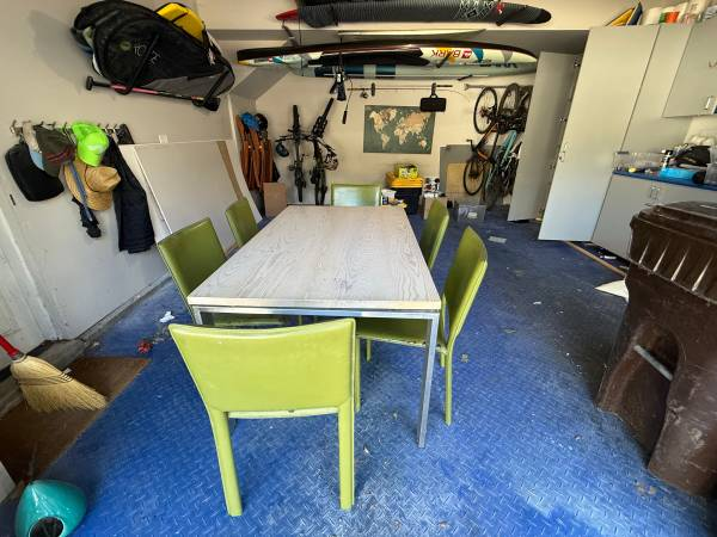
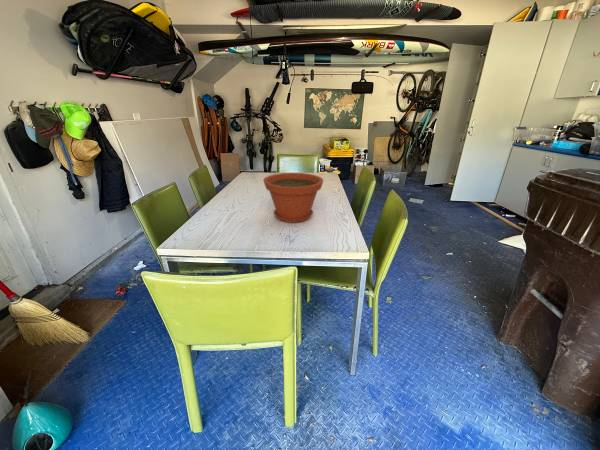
+ plant pot (293, 198)
